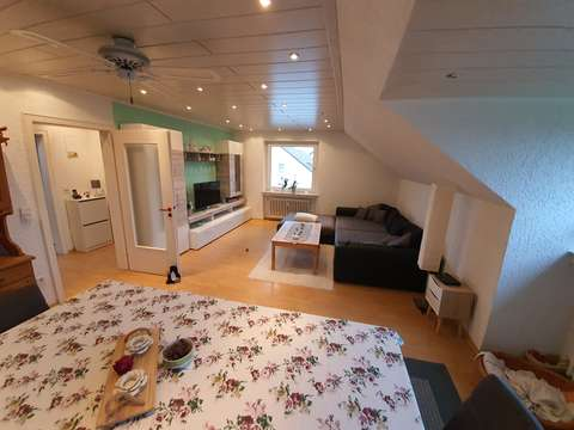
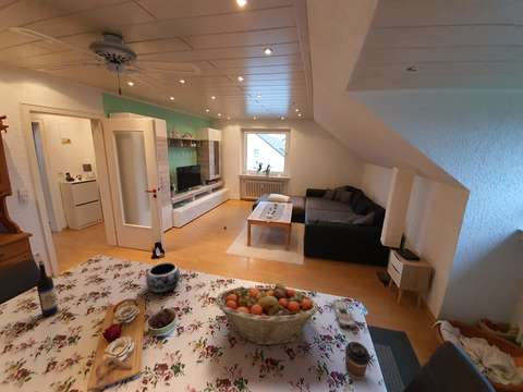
+ coffee cup (356, 358)
+ wine bottle (46, 287)
+ remote control (342, 313)
+ decorative bowl (162, 277)
+ fruit basket (266, 307)
